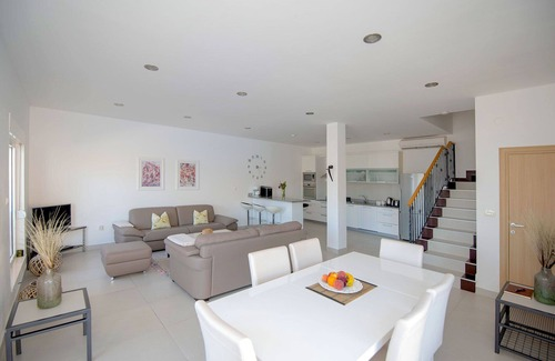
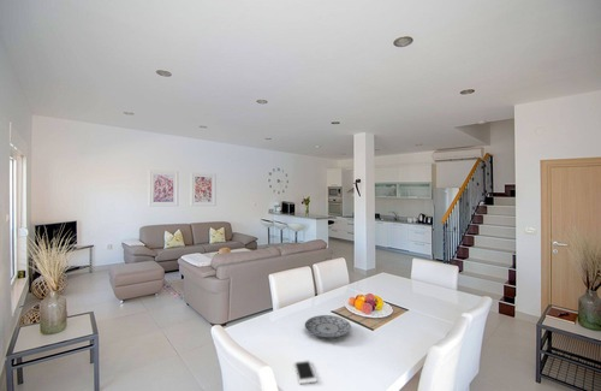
+ plate (327, 327)
+ cell phone (304, 371)
